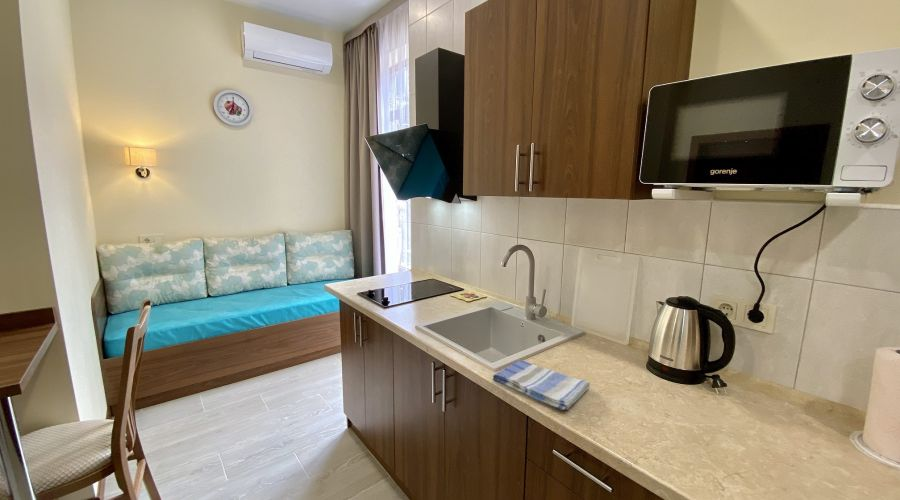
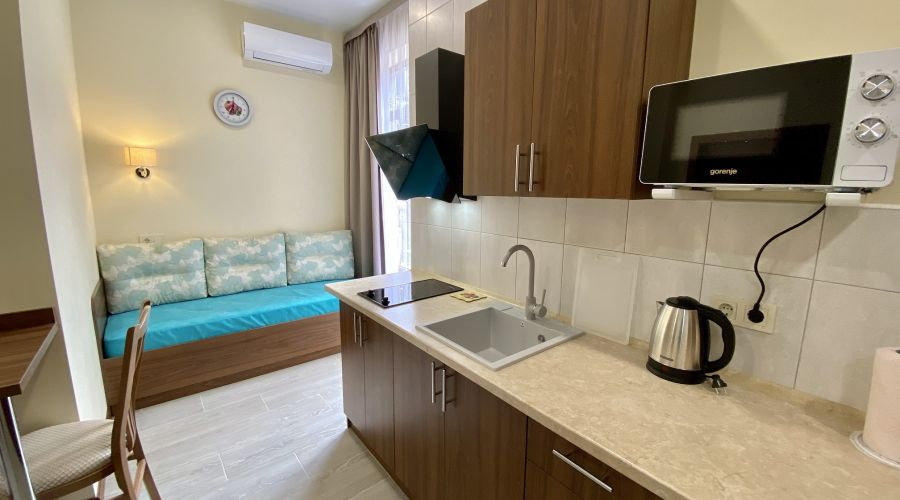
- dish towel (540, 380)
